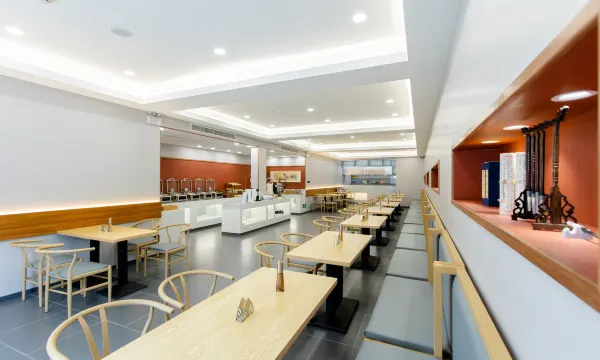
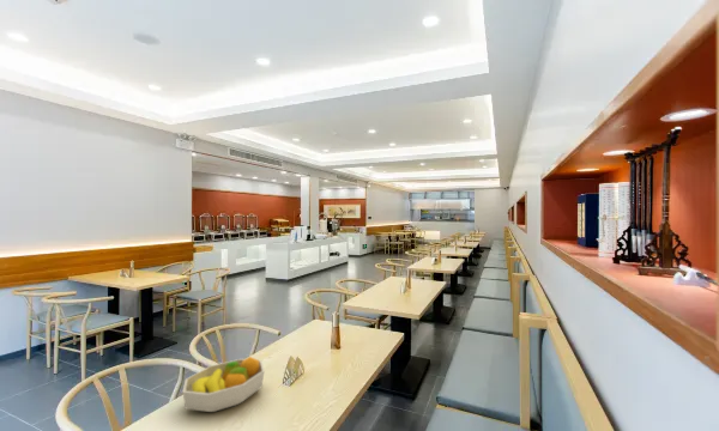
+ fruit bowl (225, 381)
